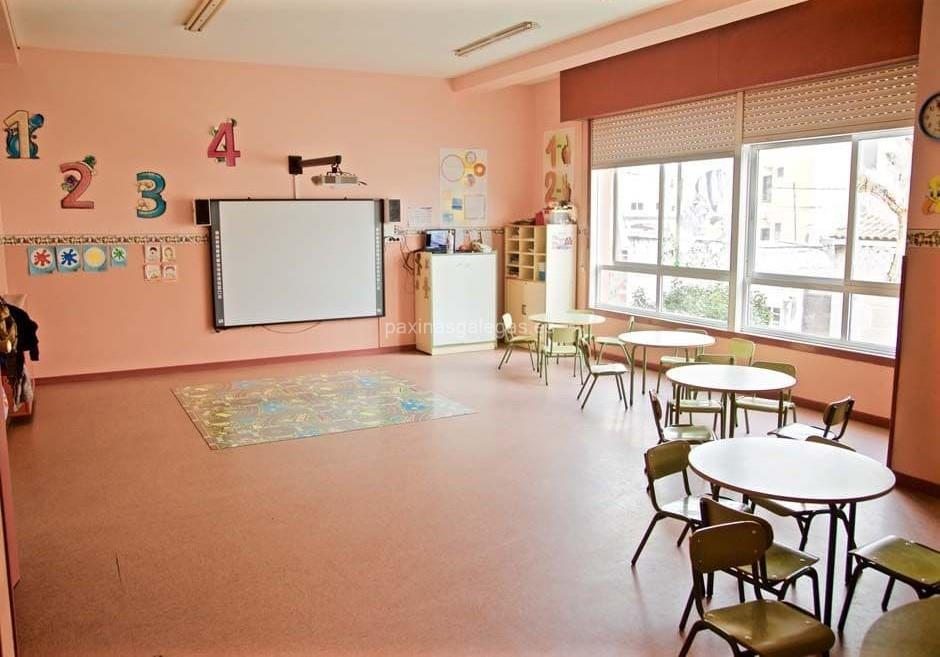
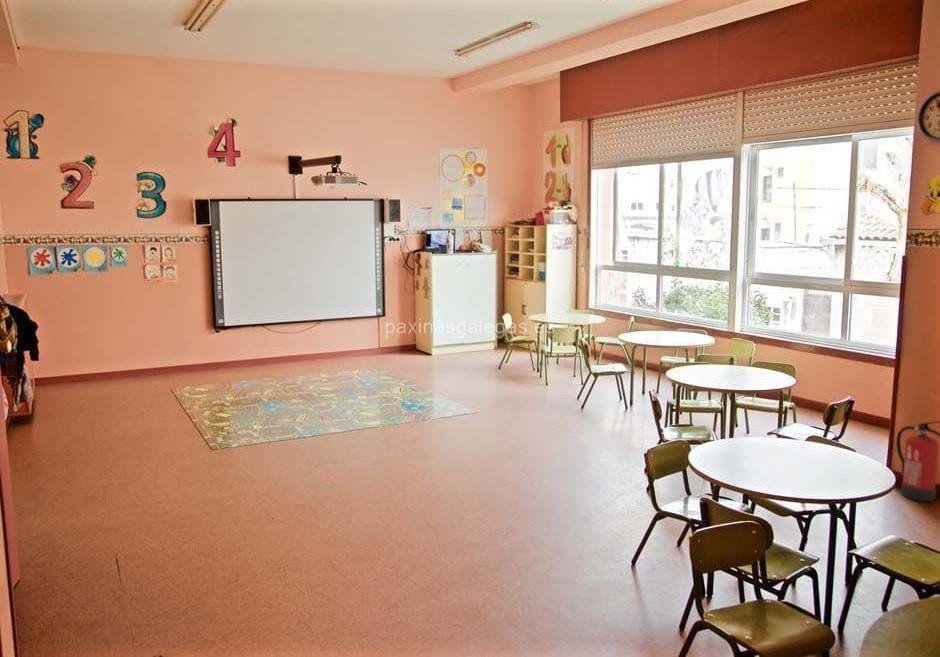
+ fire extinguisher (916, 455)
